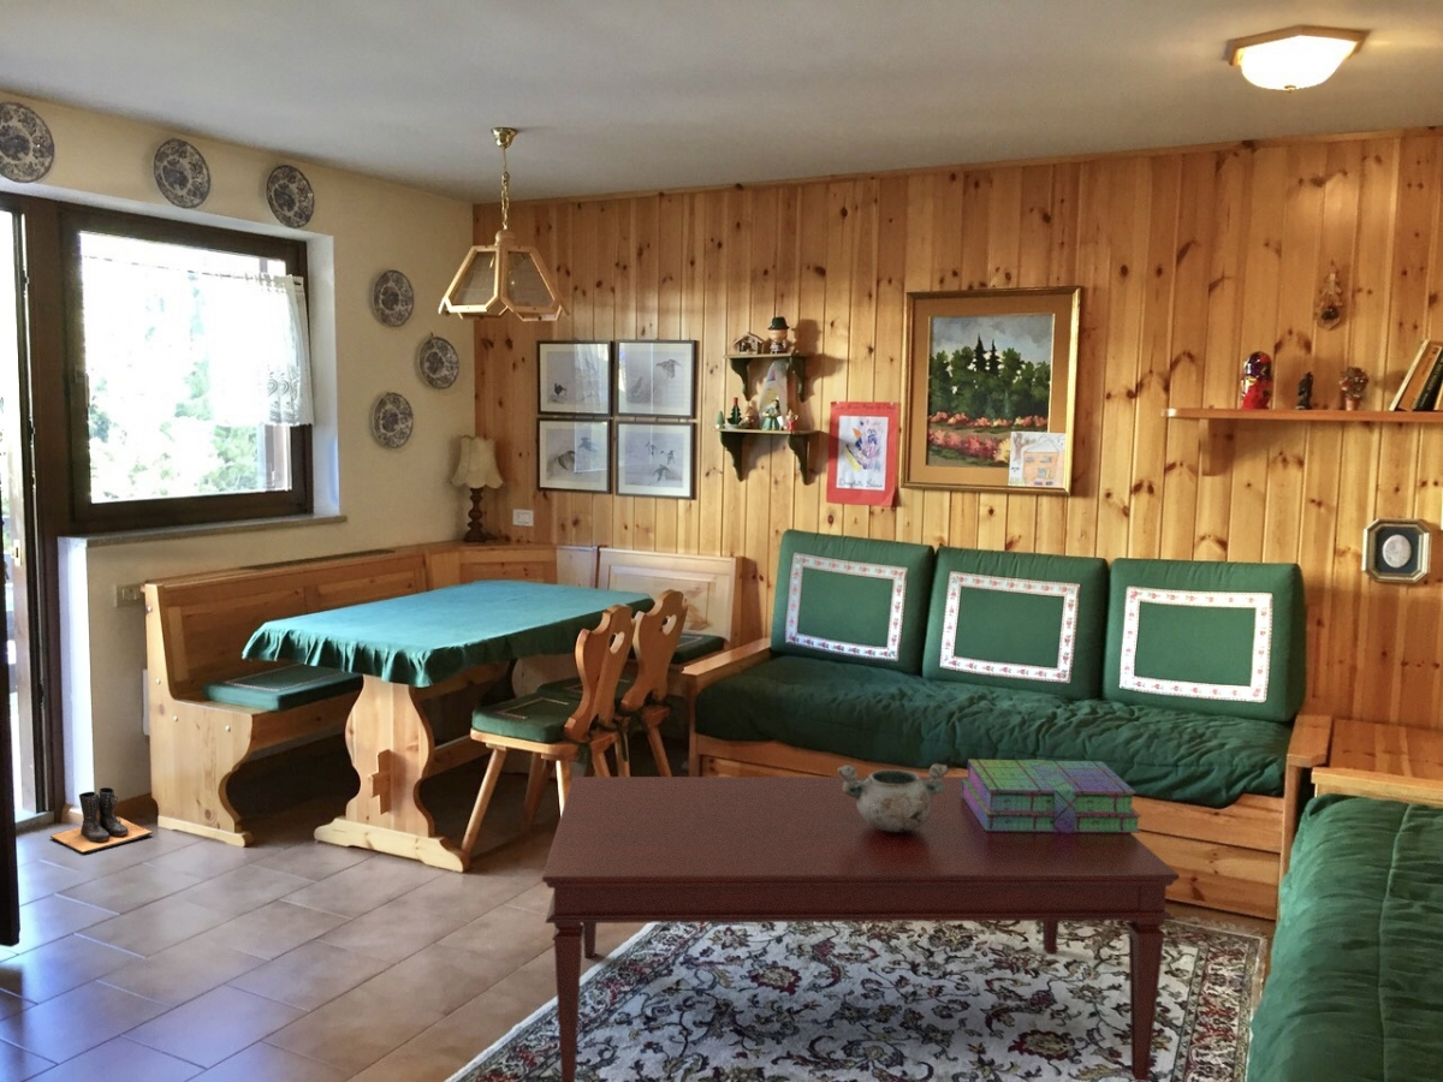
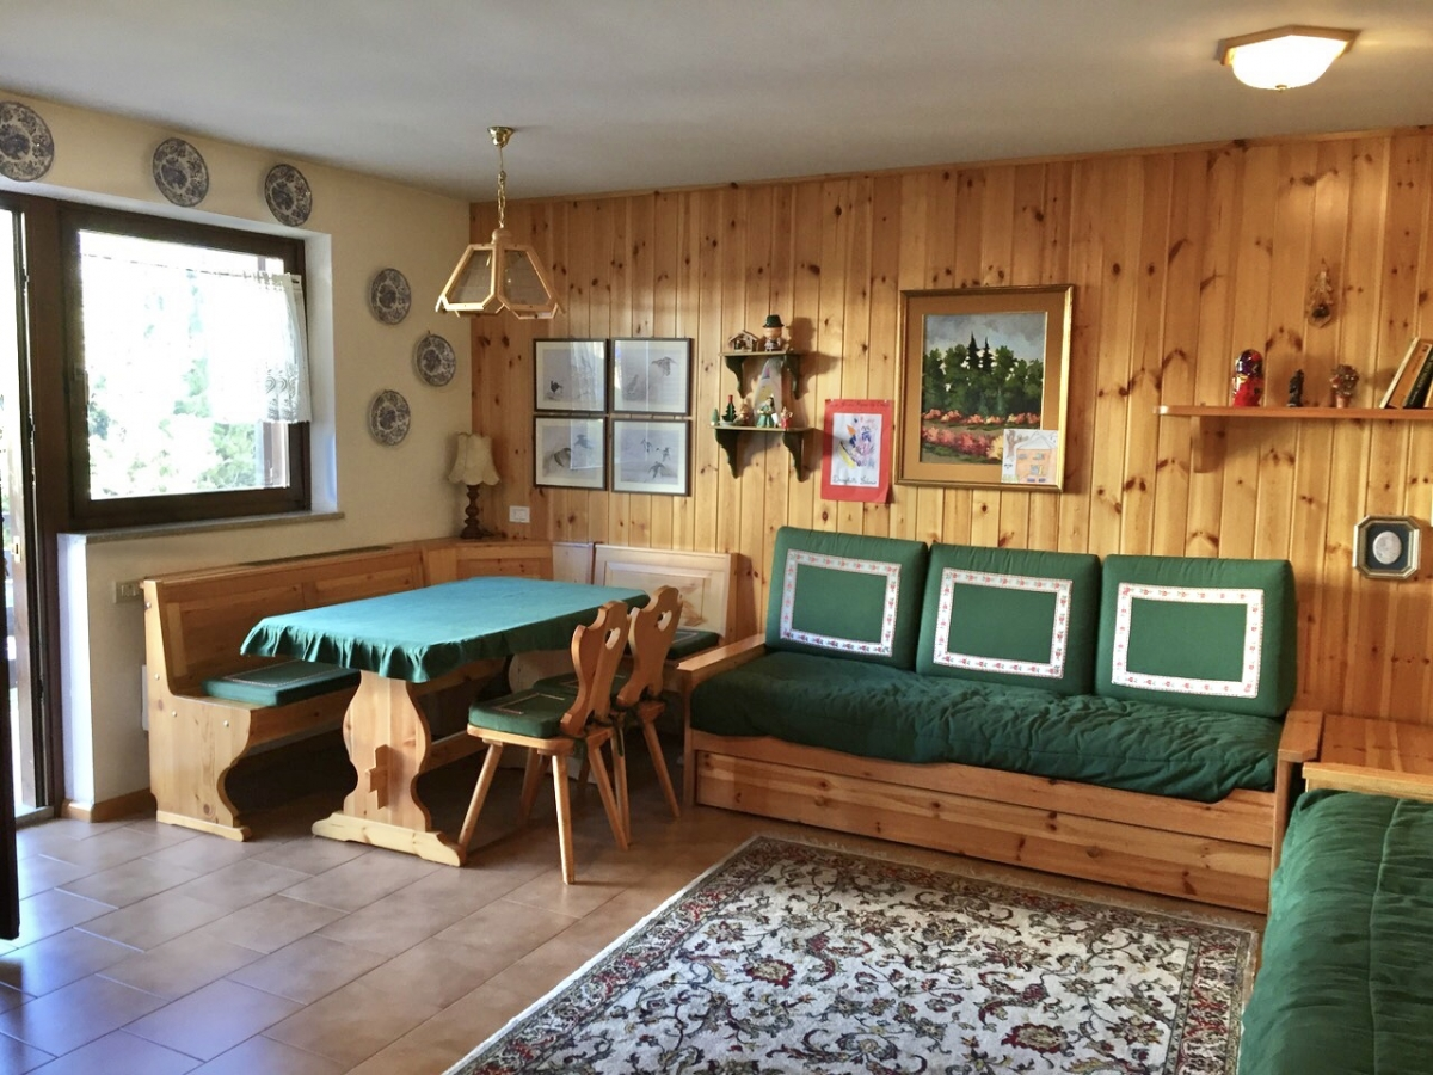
- coffee table (838, 915)
- decorative bowl (892, 793)
- boots (100, 815)
- stack of books (1046, 792)
